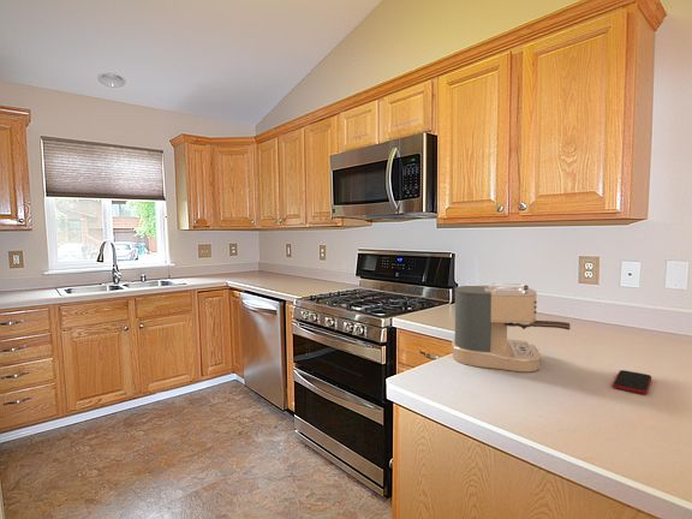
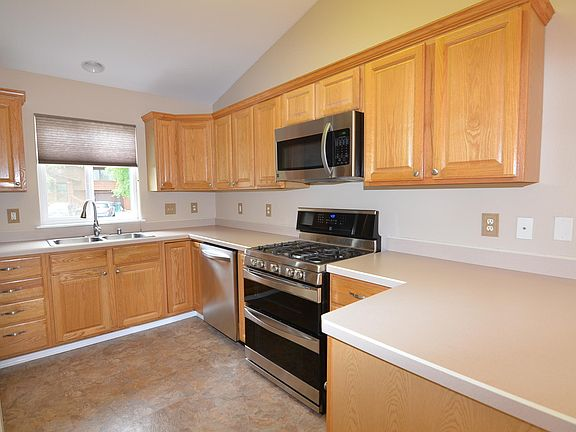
- coffee maker (508, 322)
- smartphone (632, 381)
